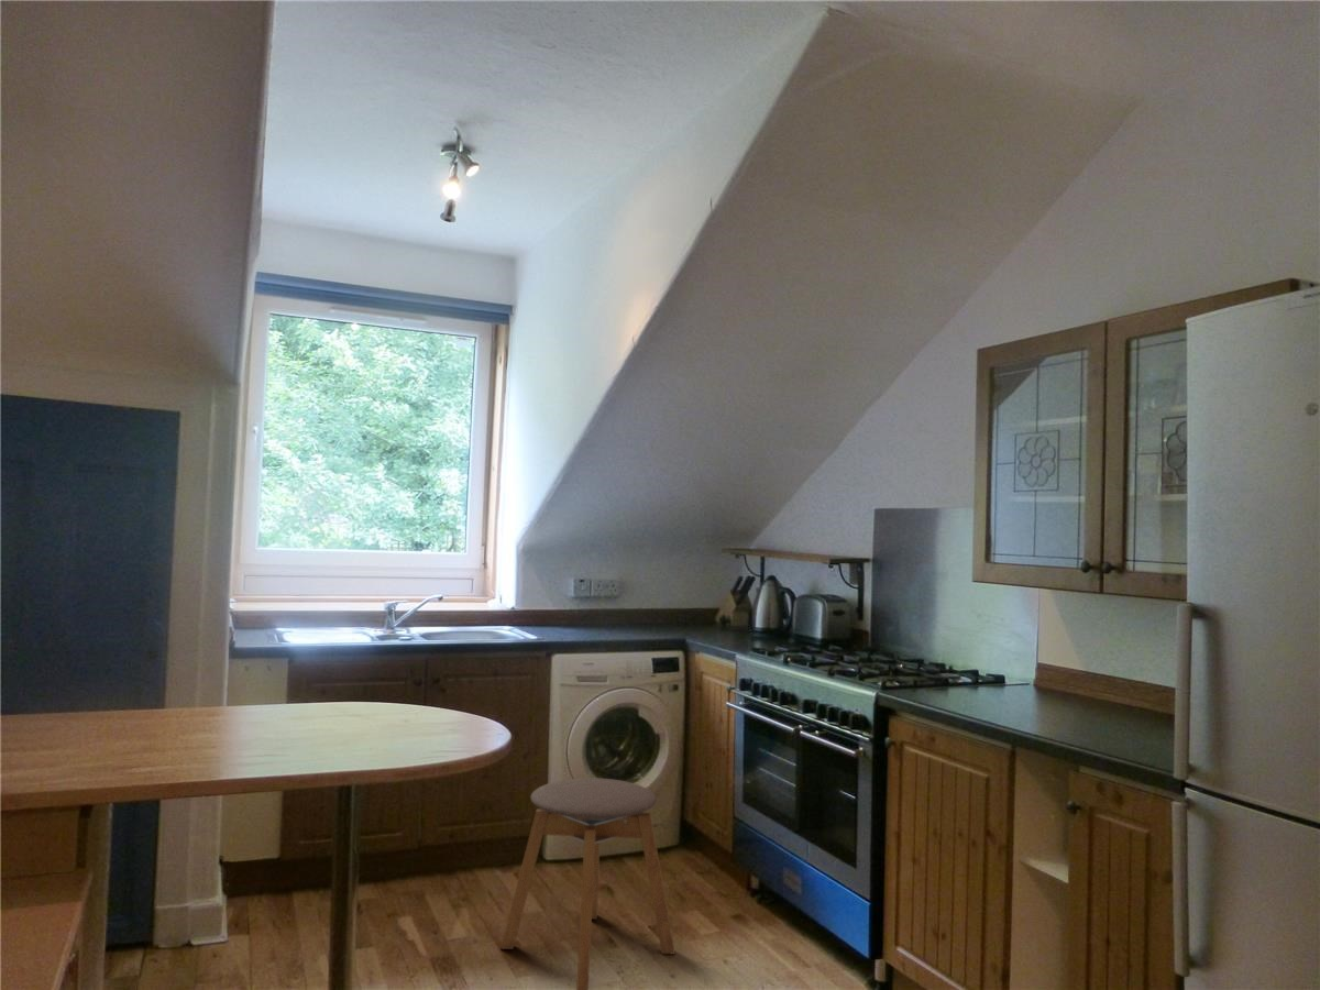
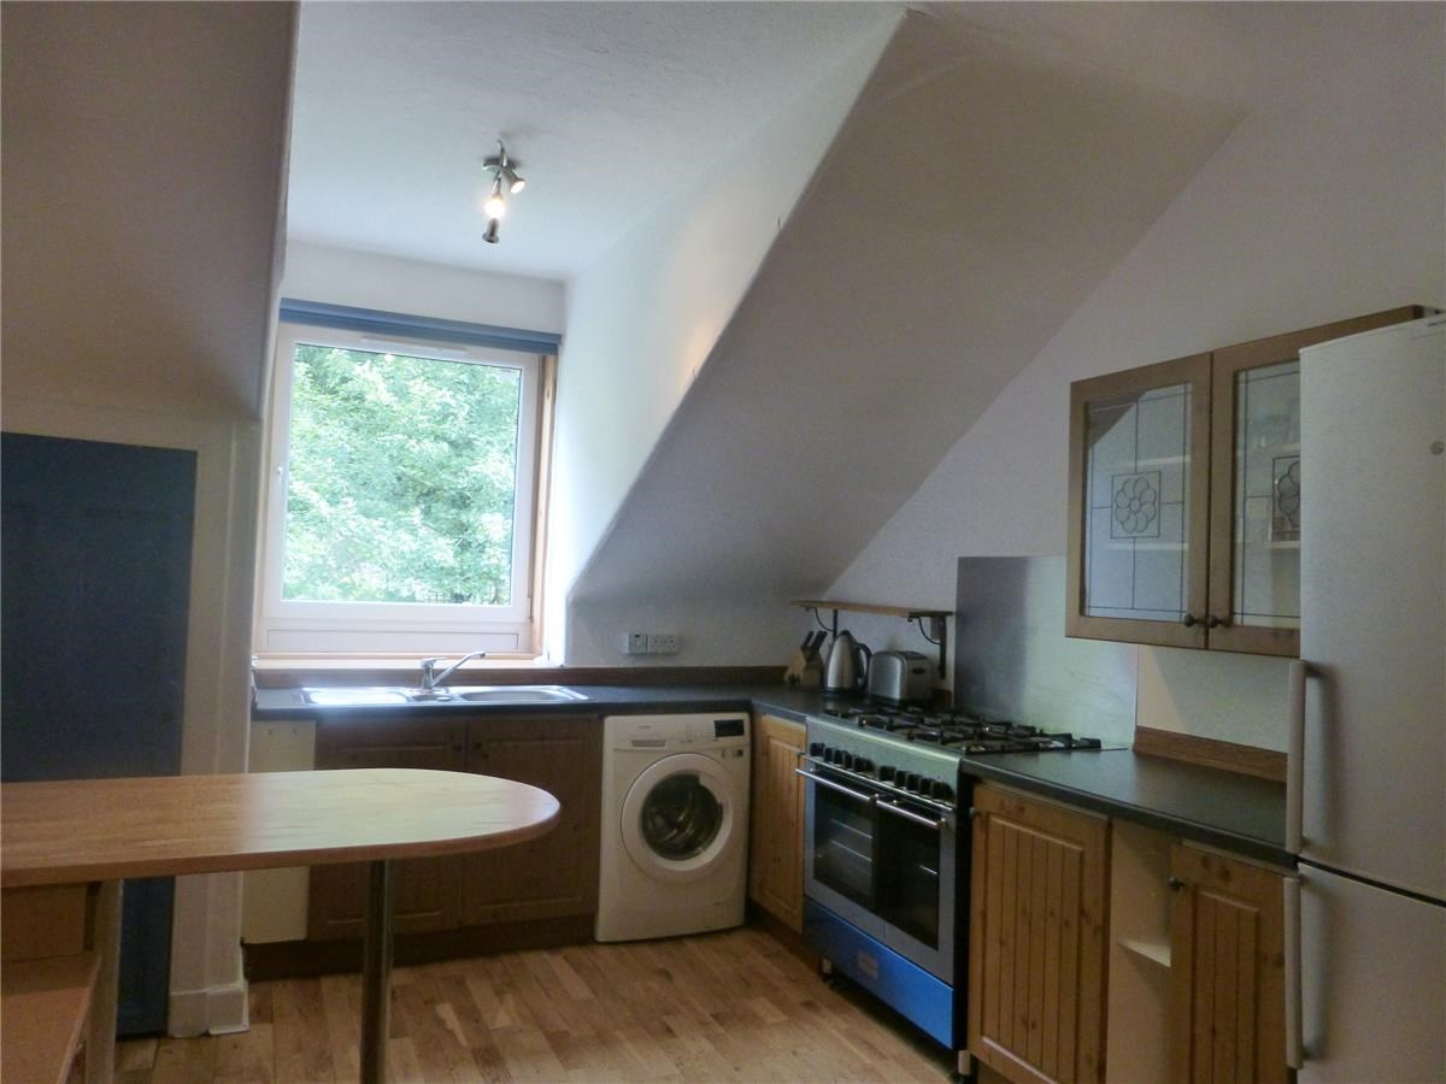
- stool (591, 868)
